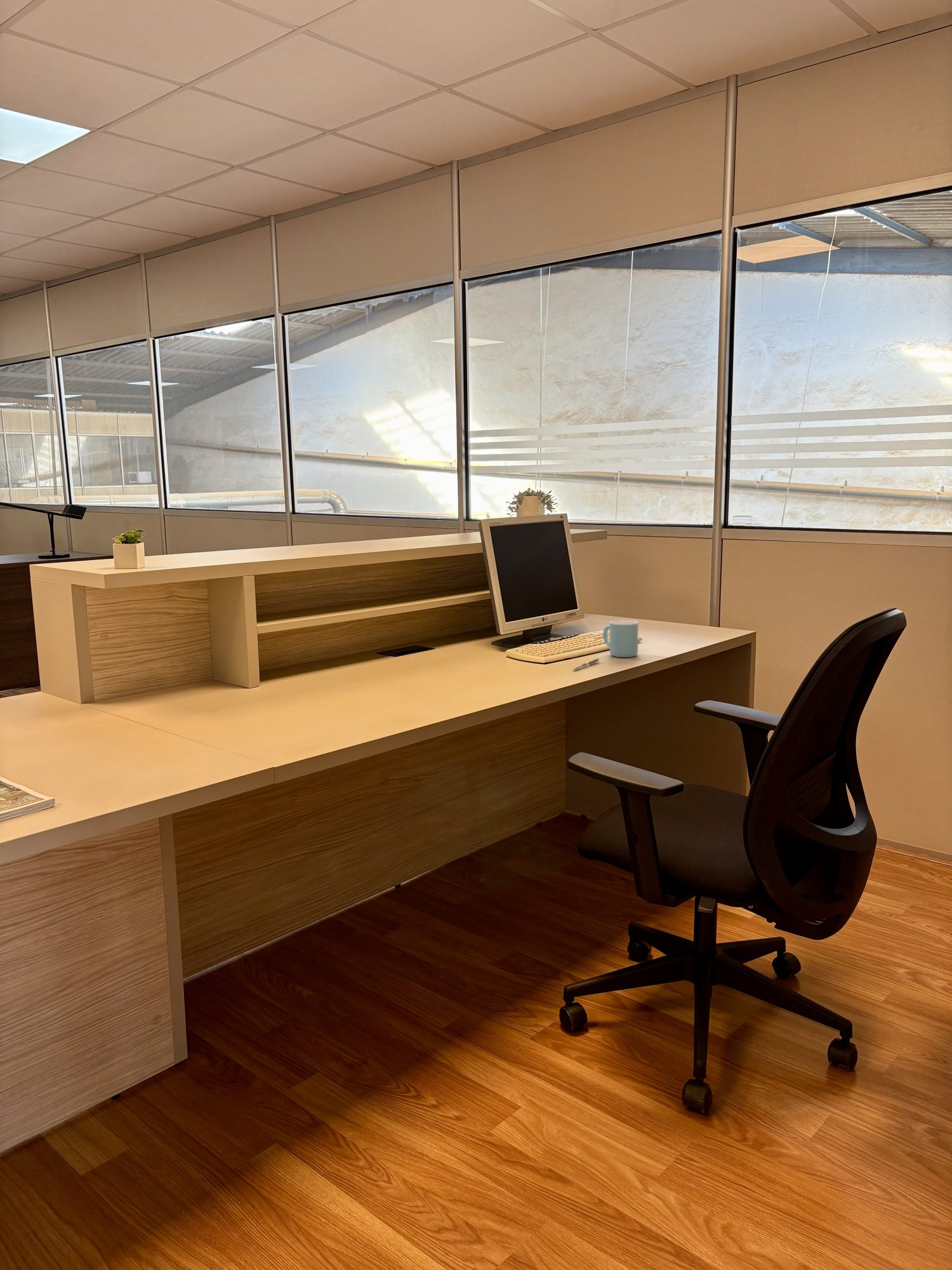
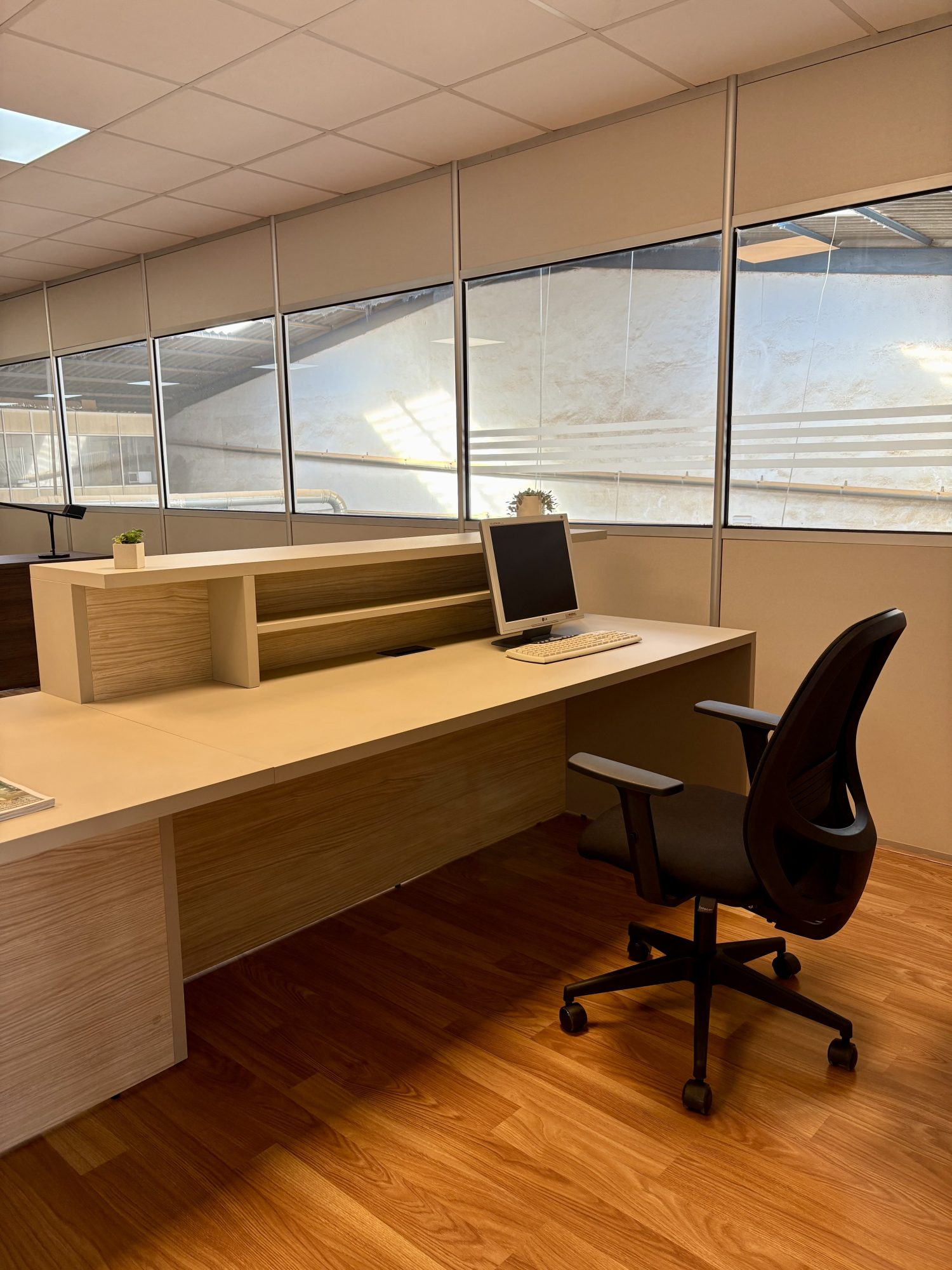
- mug (619, 638)
- pen (586, 664)
